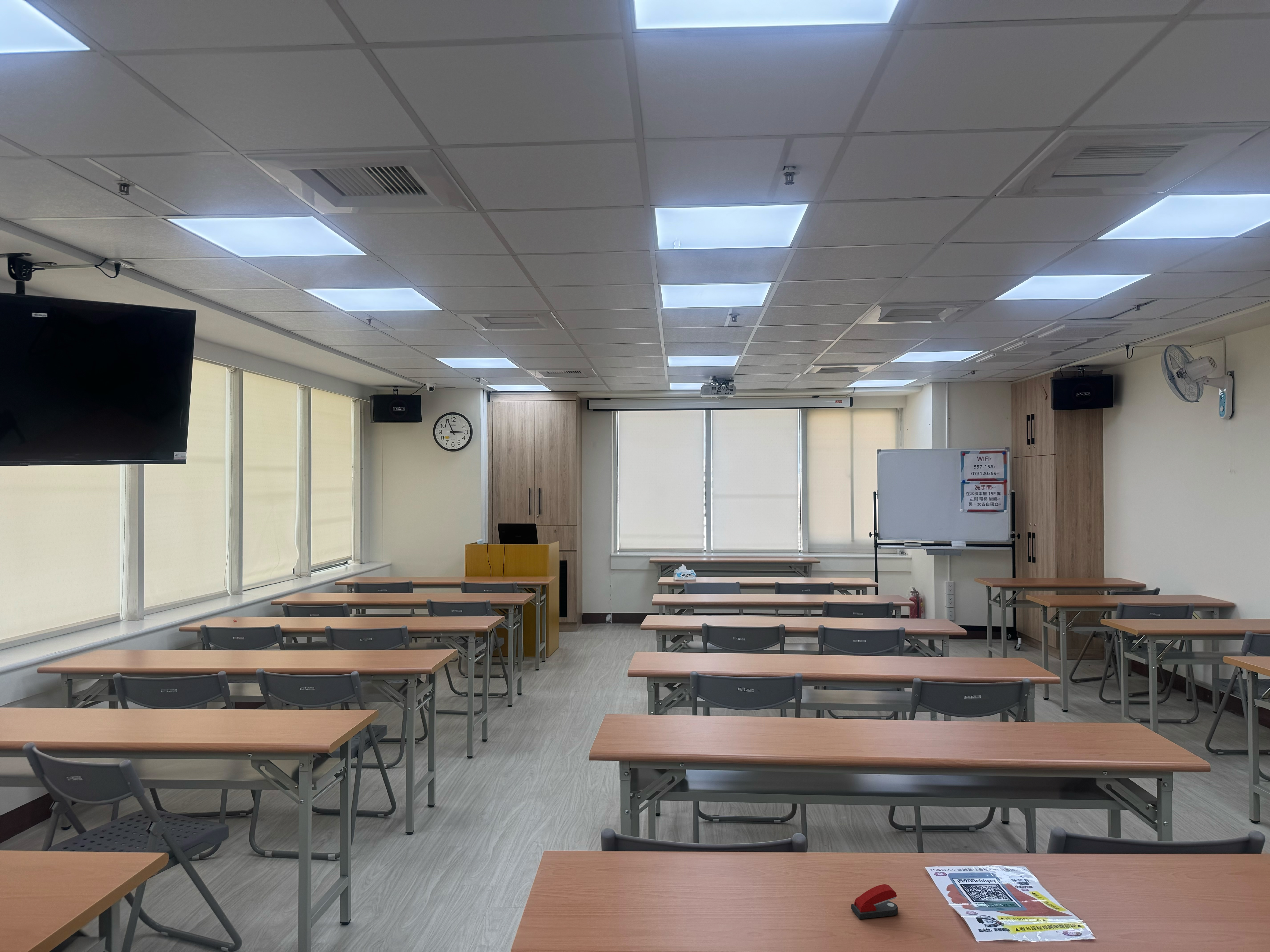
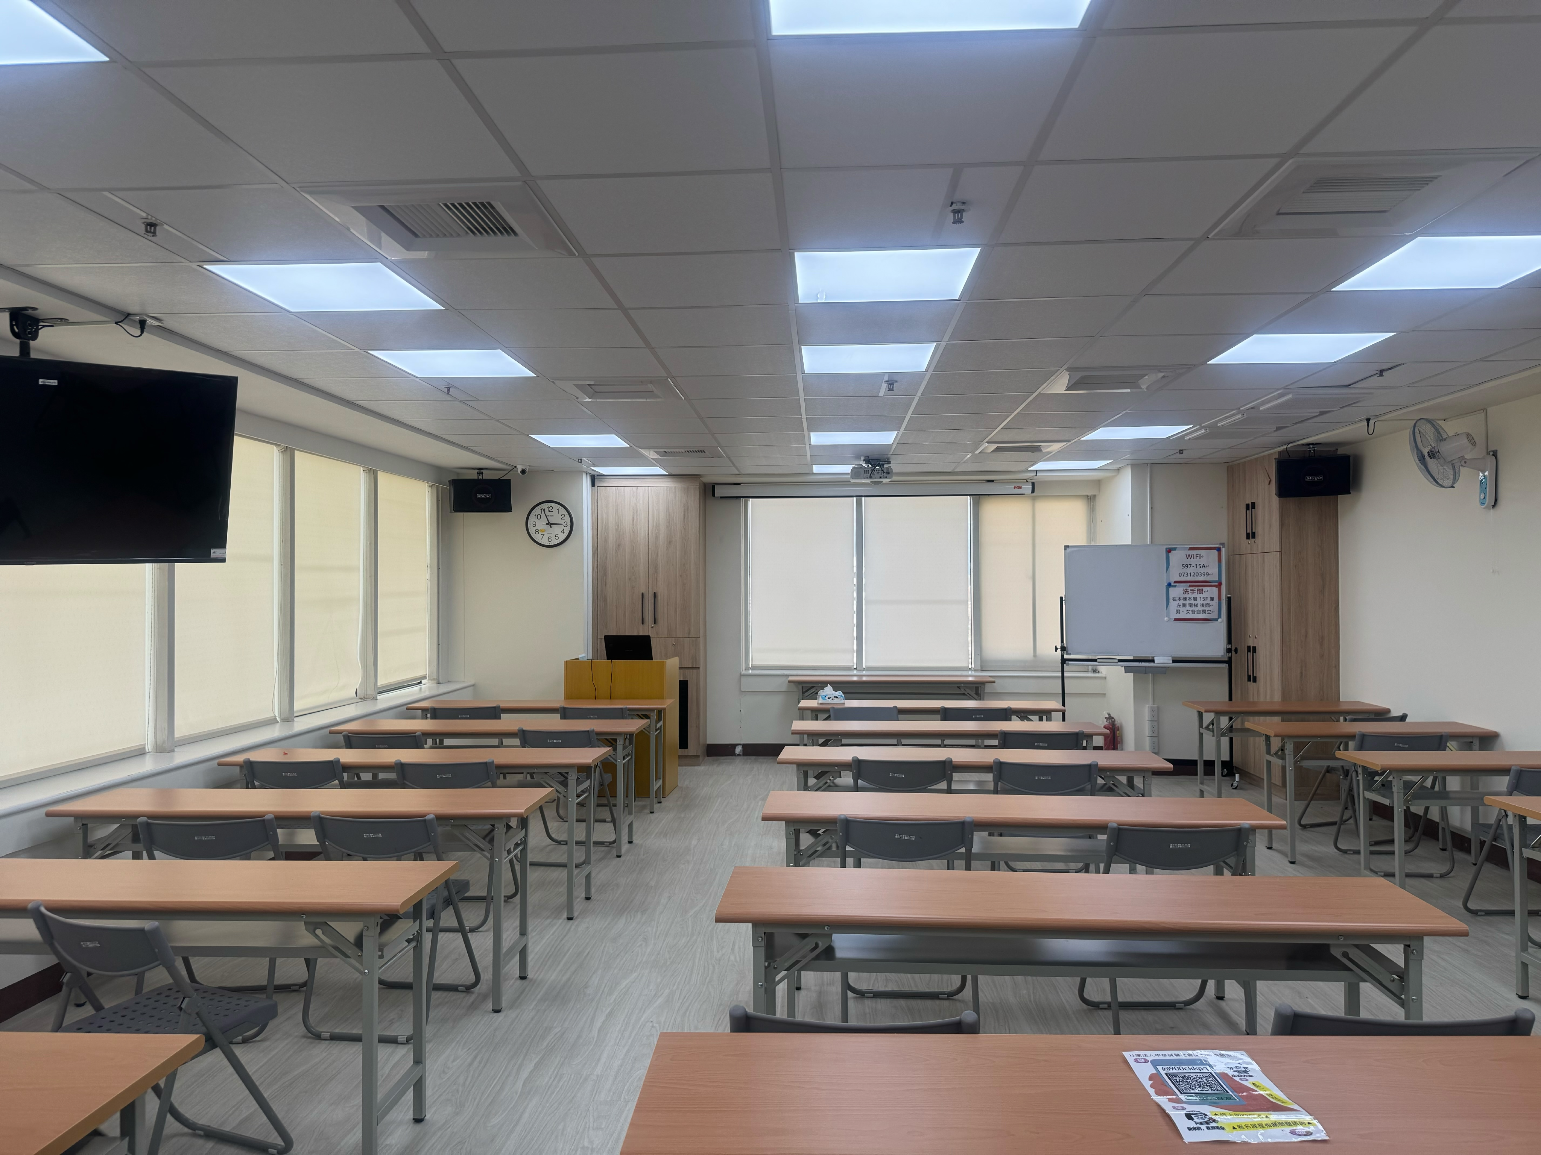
- stapler (876, 900)
